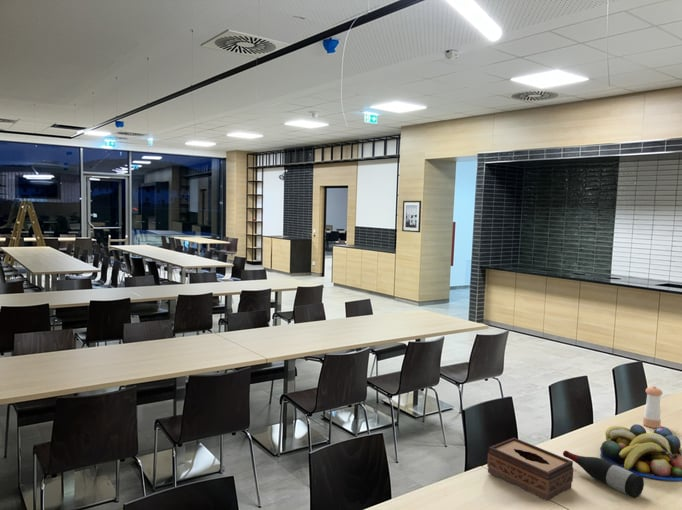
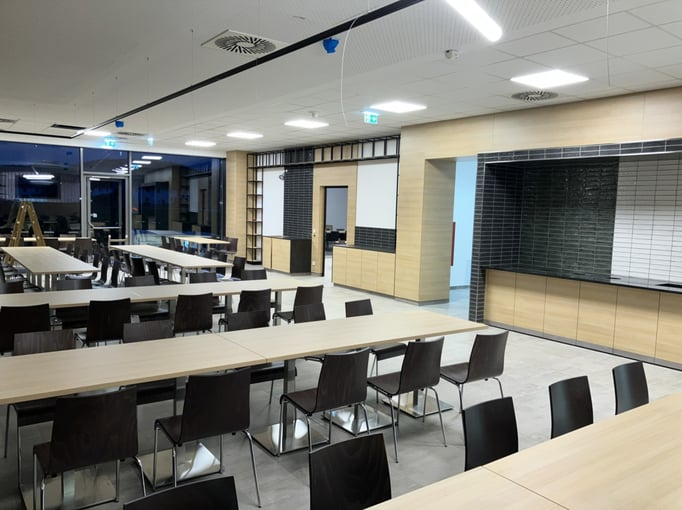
- pepper shaker (652, 405)
- wine bottle (598, 470)
- tissue box (529, 467)
- wall art (411, 216)
- fruit bowl (648, 445)
